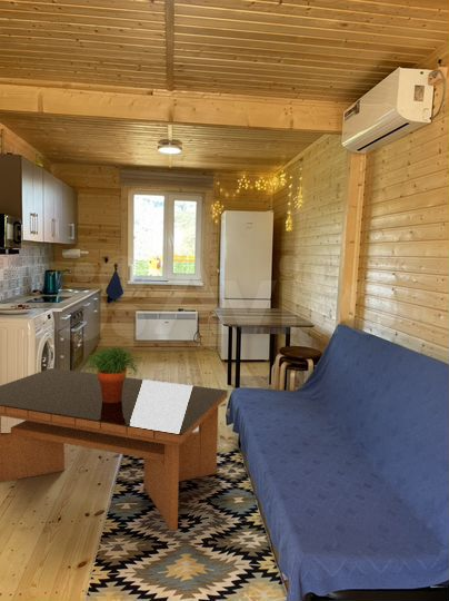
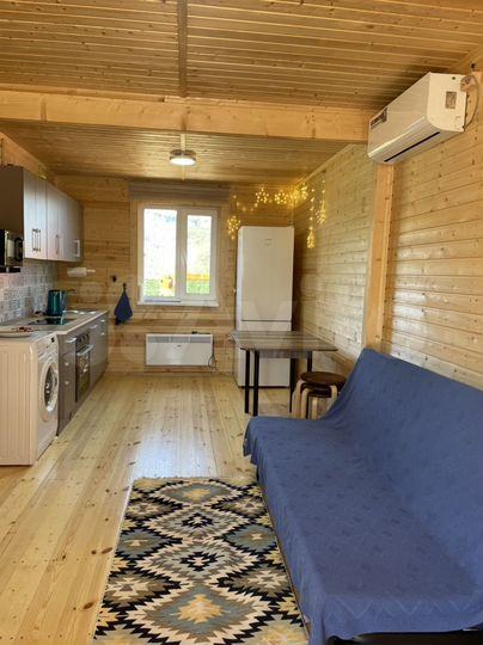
- coffee table (102, 436)
- potted plant (112, 373)
